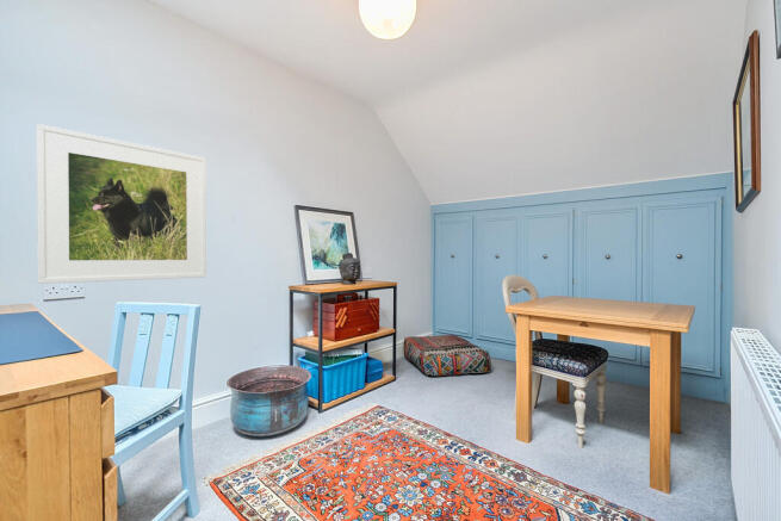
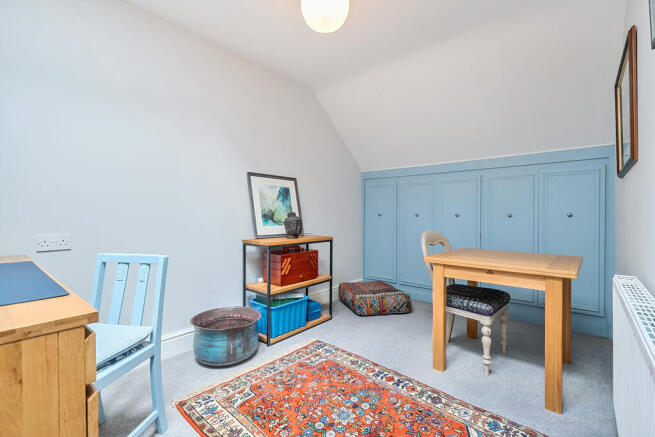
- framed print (134, 211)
